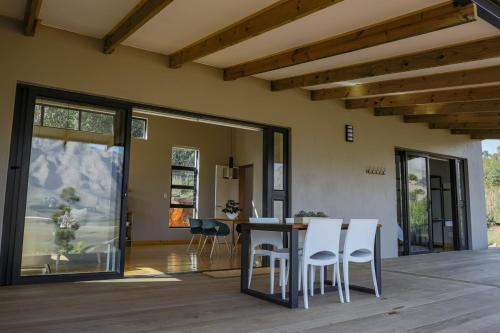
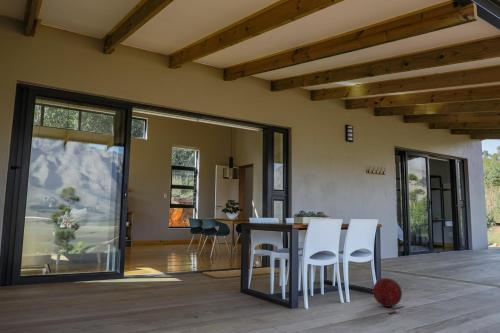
+ ball (387, 292)
